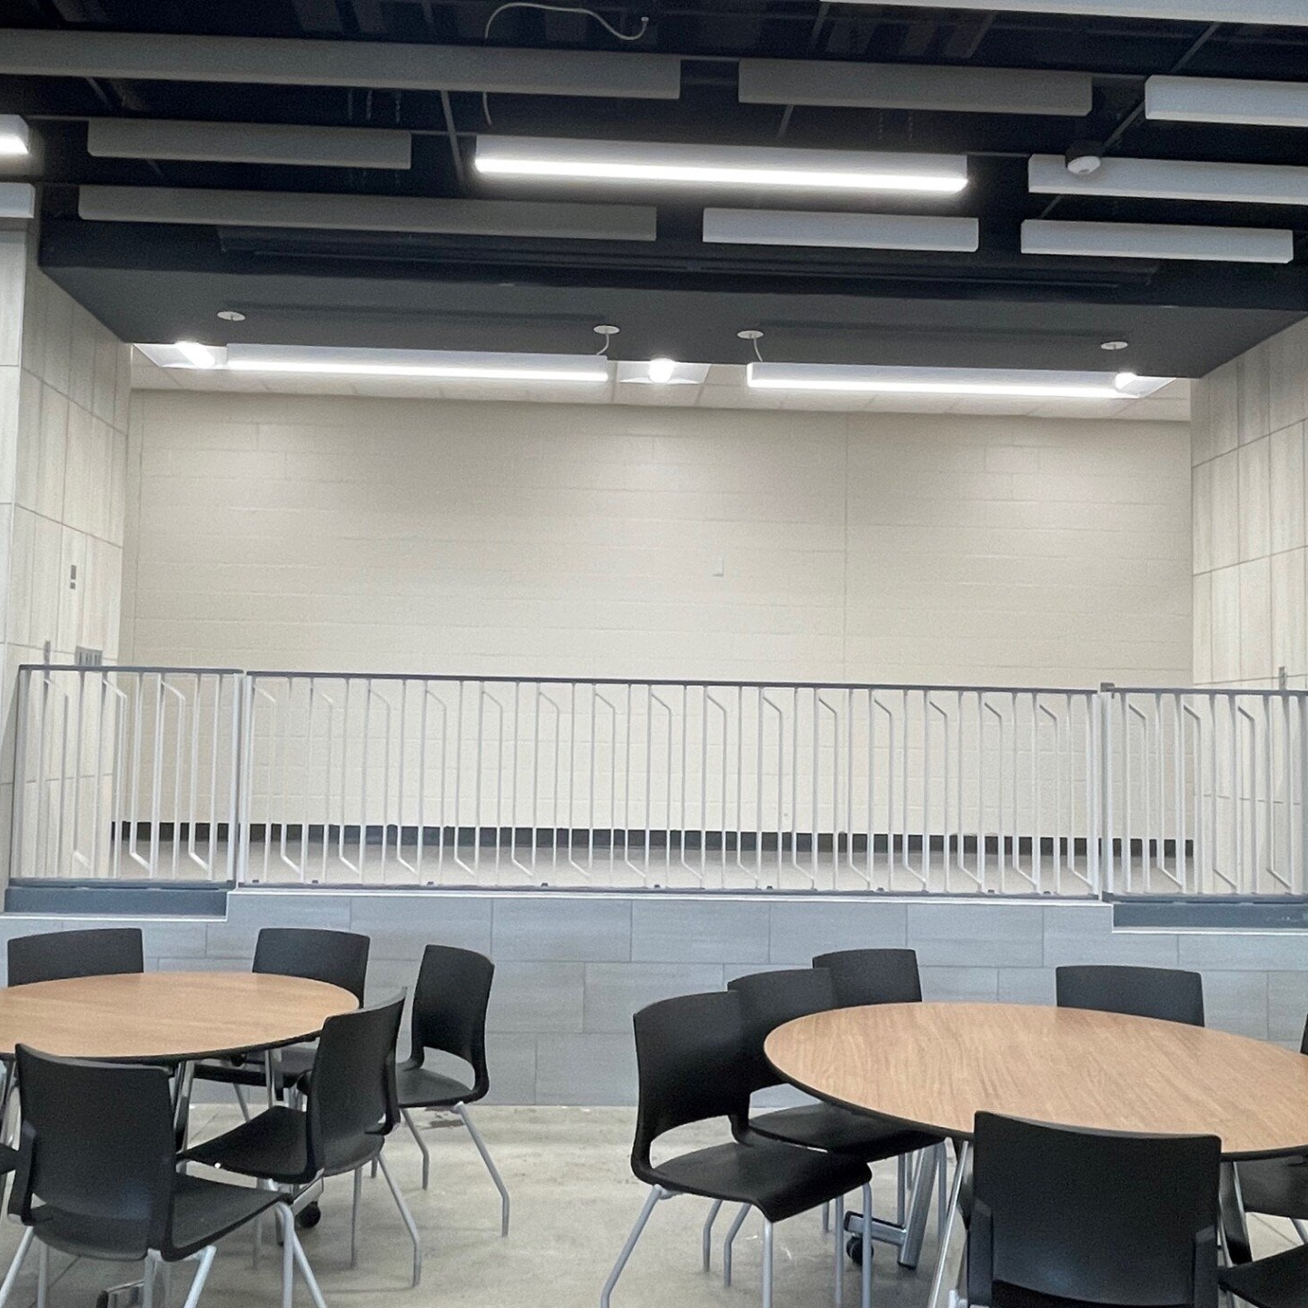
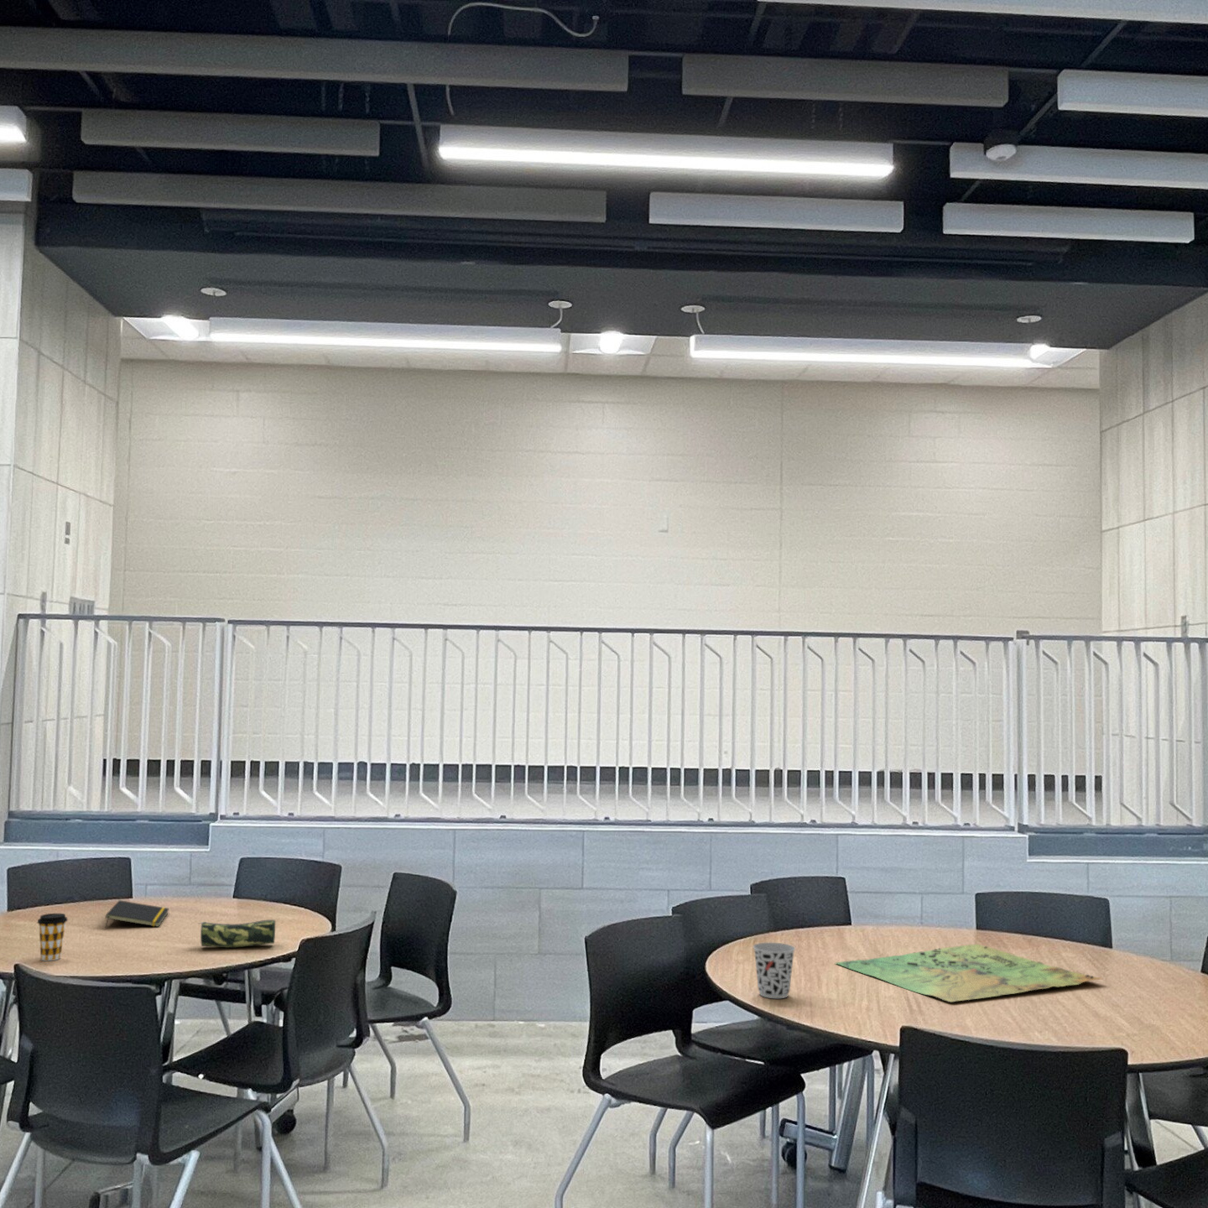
+ cup (773, 970)
+ coffee cup (51, 937)
+ board game (965, 970)
+ notepad (137, 913)
+ pencil case (237, 934)
